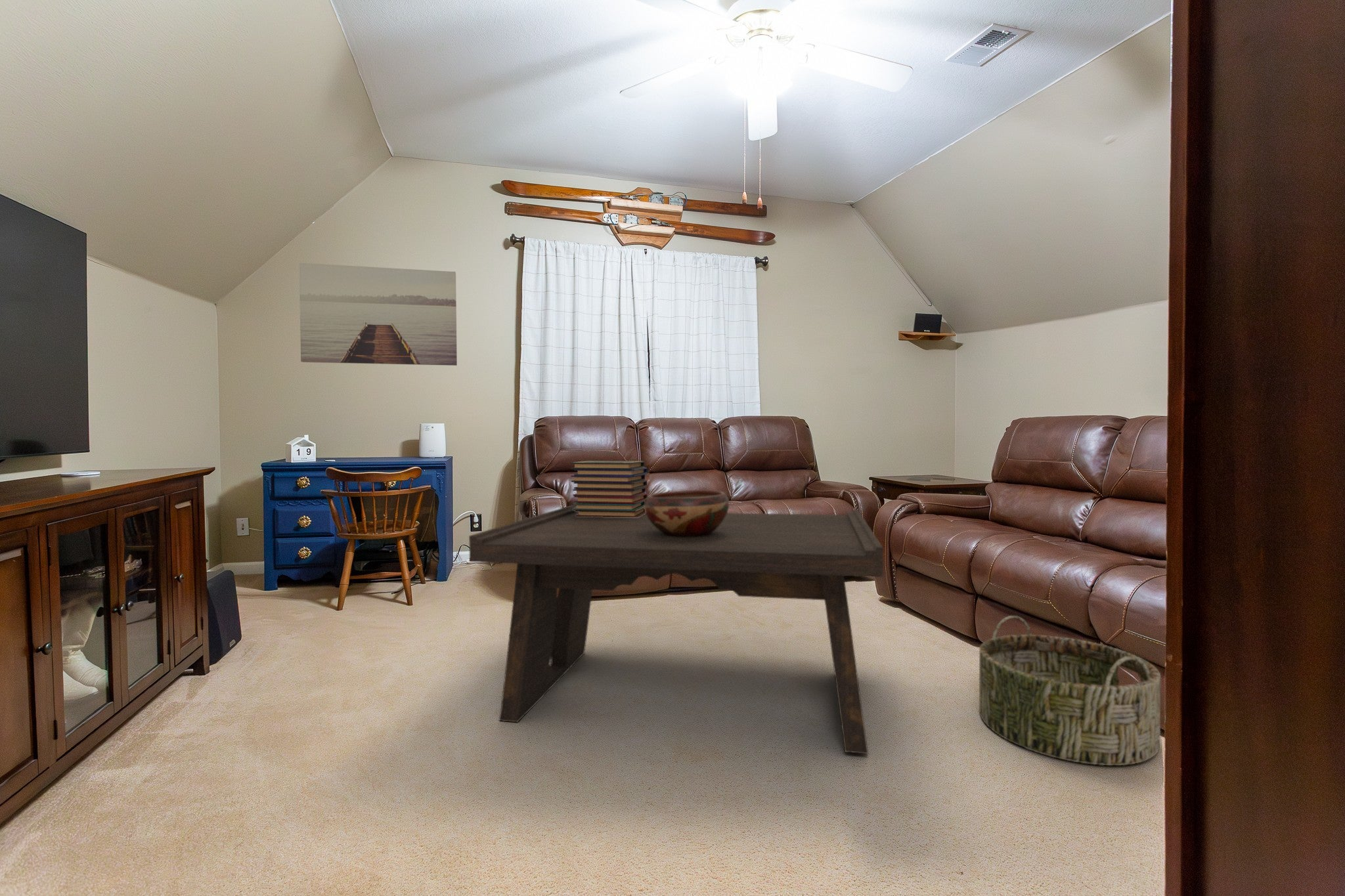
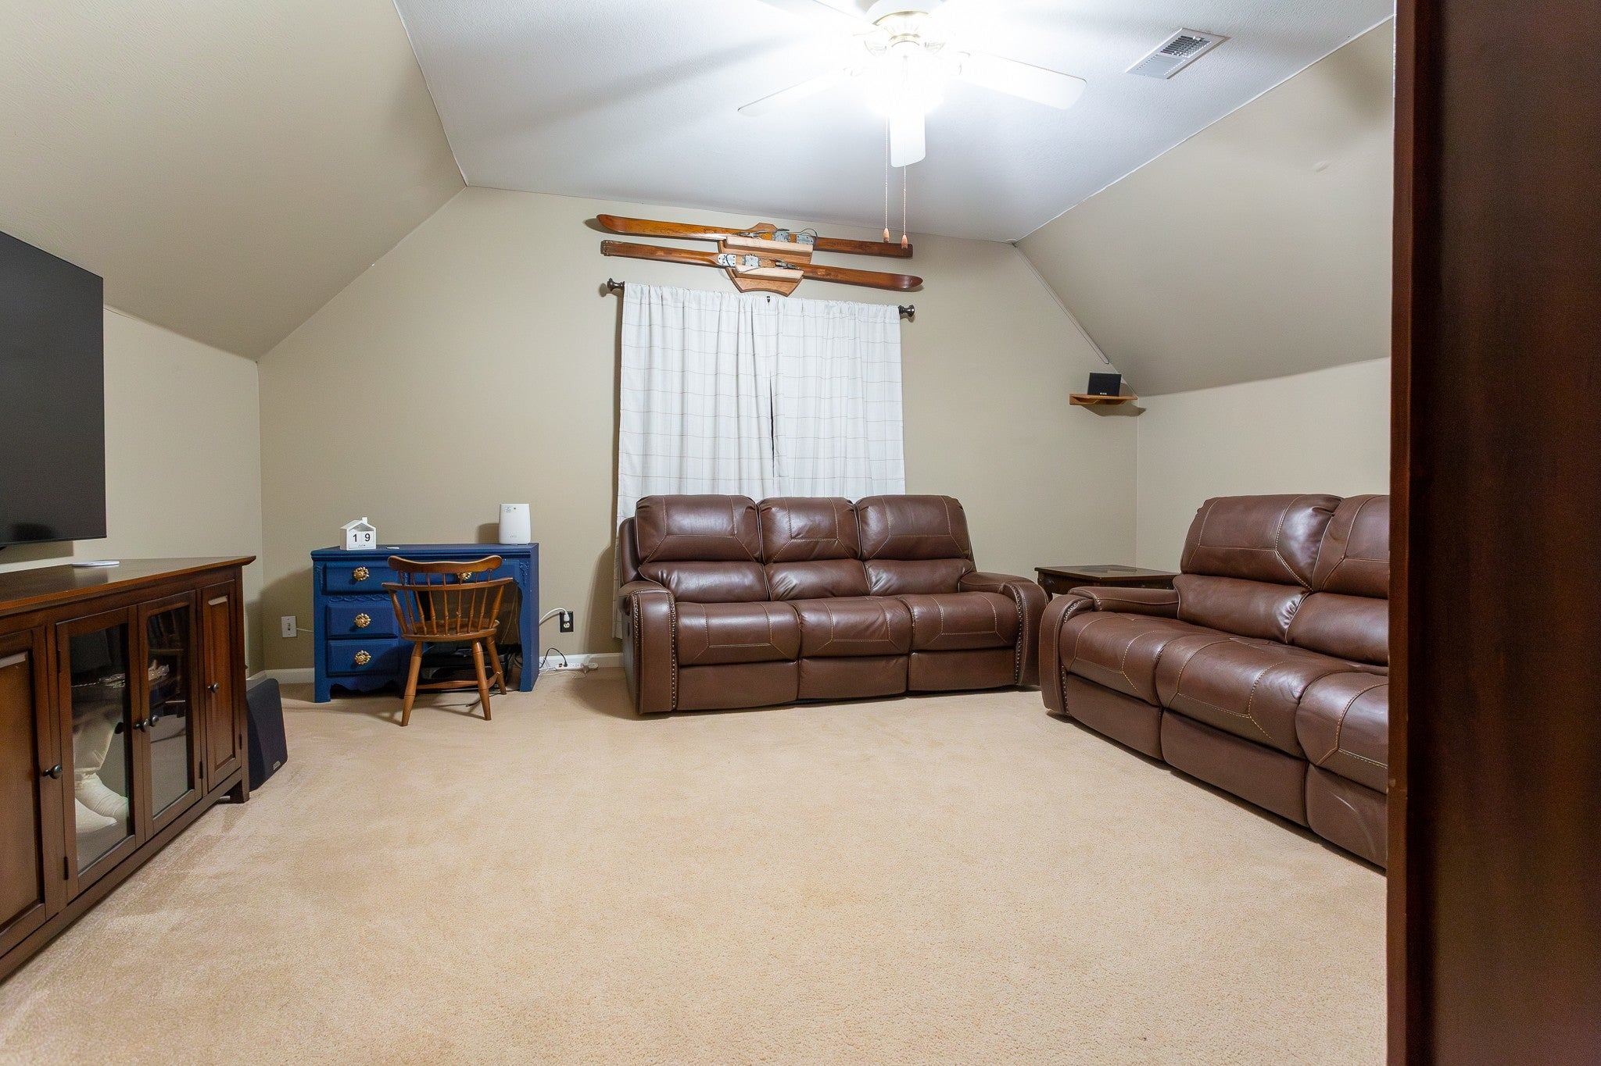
- coffee table (691, 581)
- basket (1064, 681)
- book stack (609, 487)
- wall art (380, 316)
- decorative bowl (686, 512)
